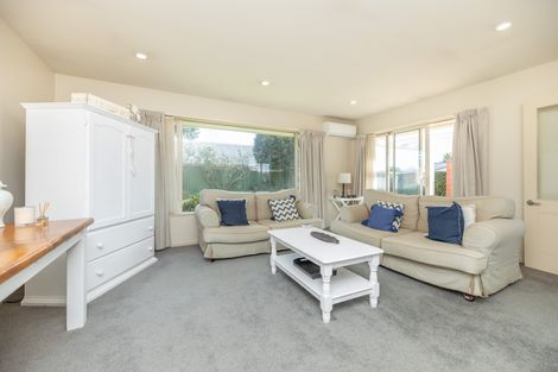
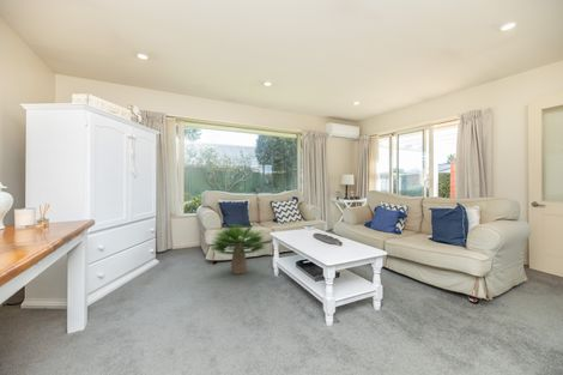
+ potted plant (238, 246)
